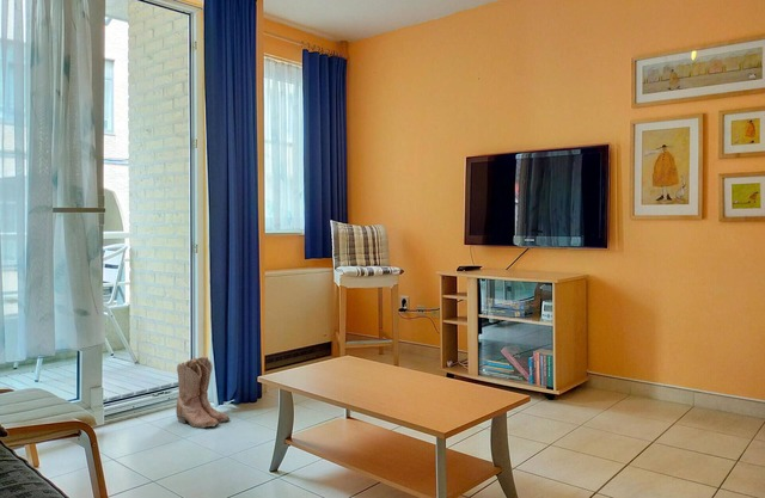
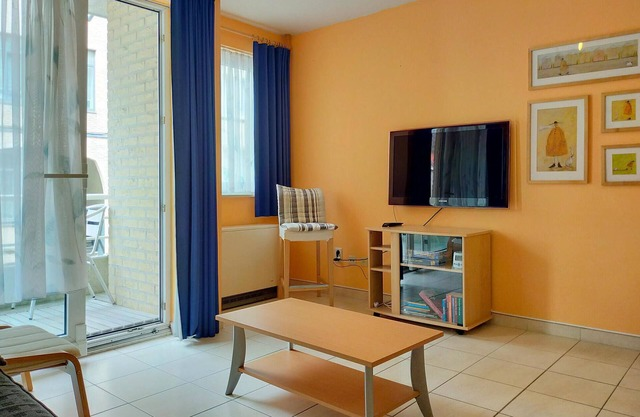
- boots (202, 389)
